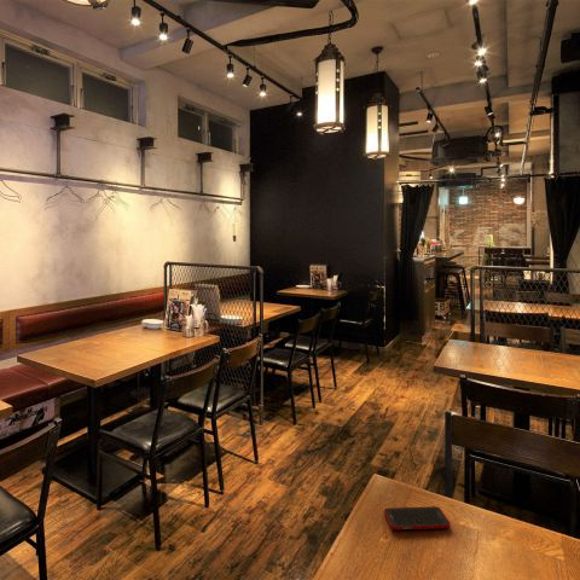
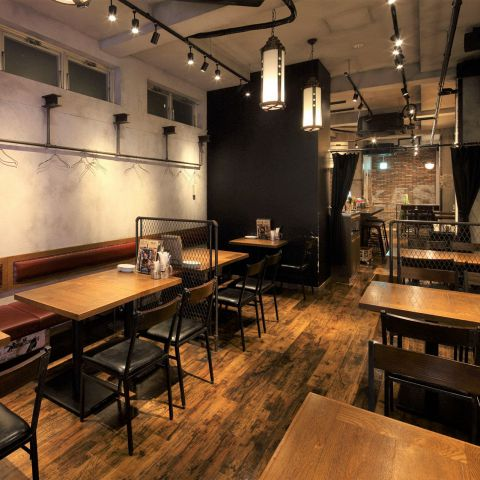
- cell phone (416, 517)
